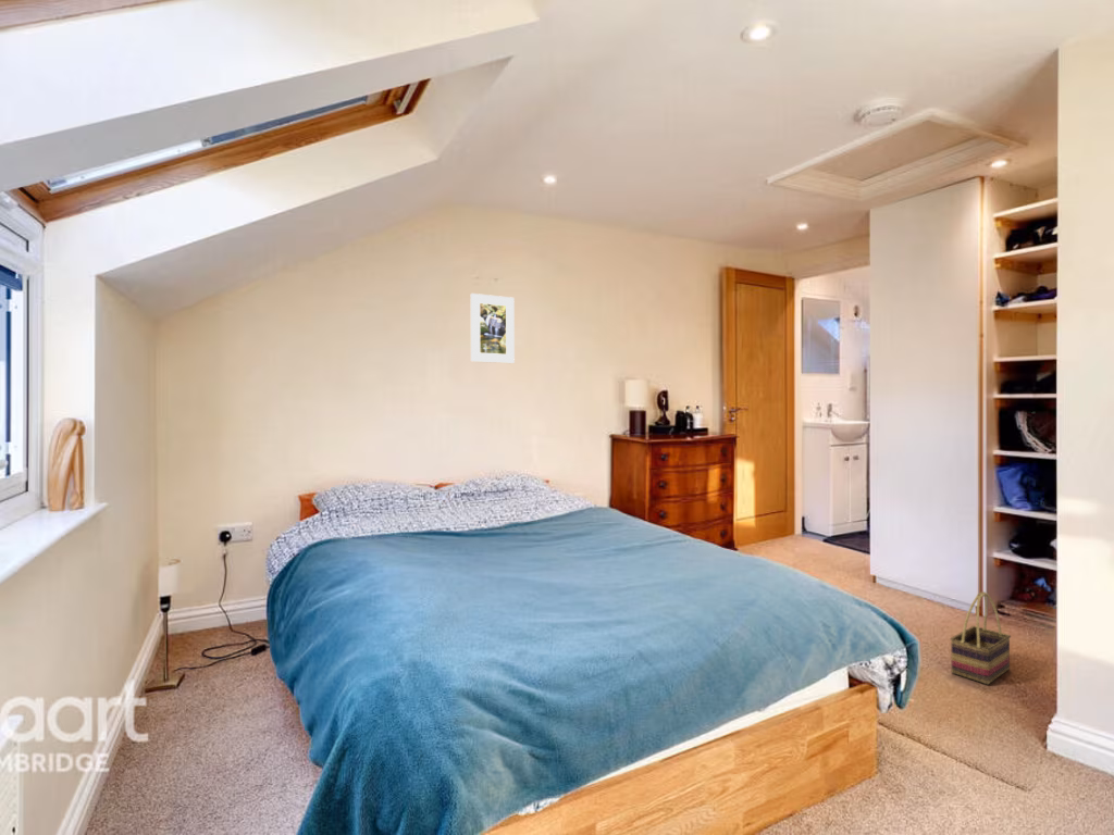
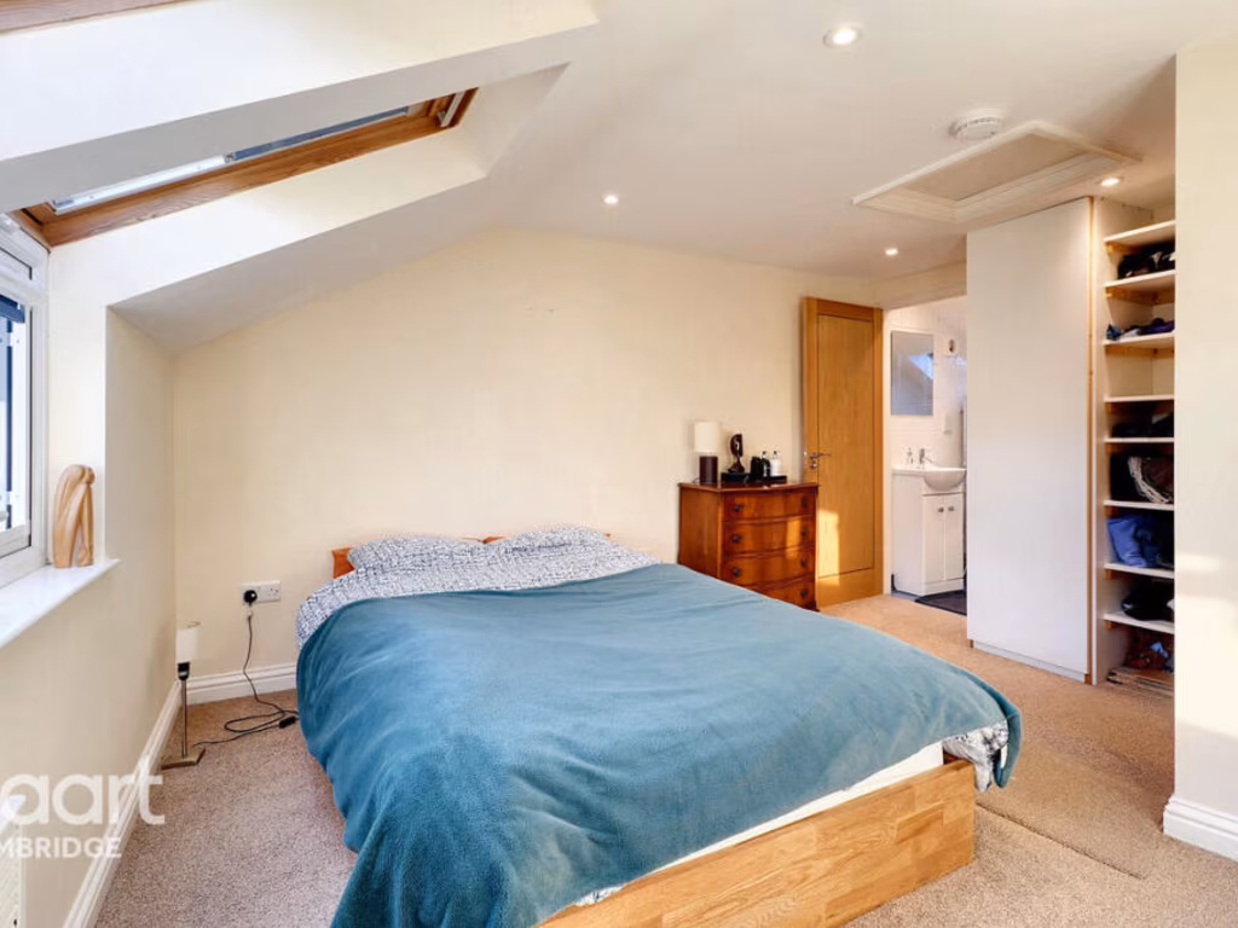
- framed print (493, 328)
- basket (980, 632)
